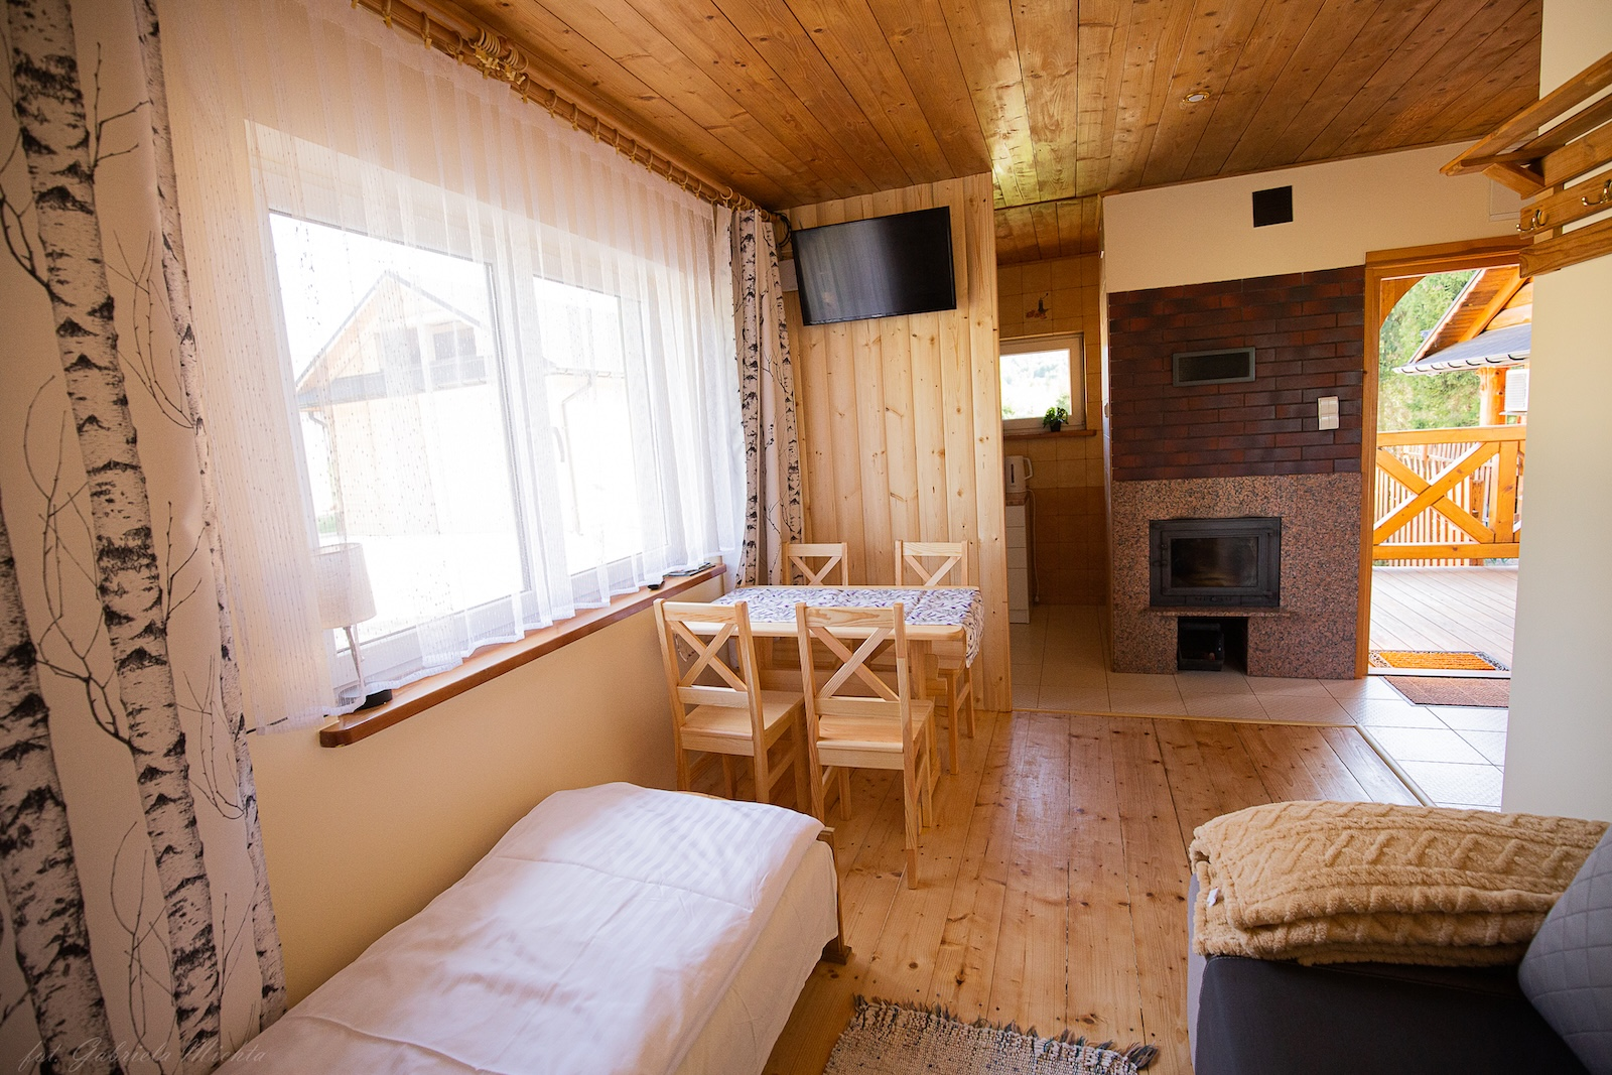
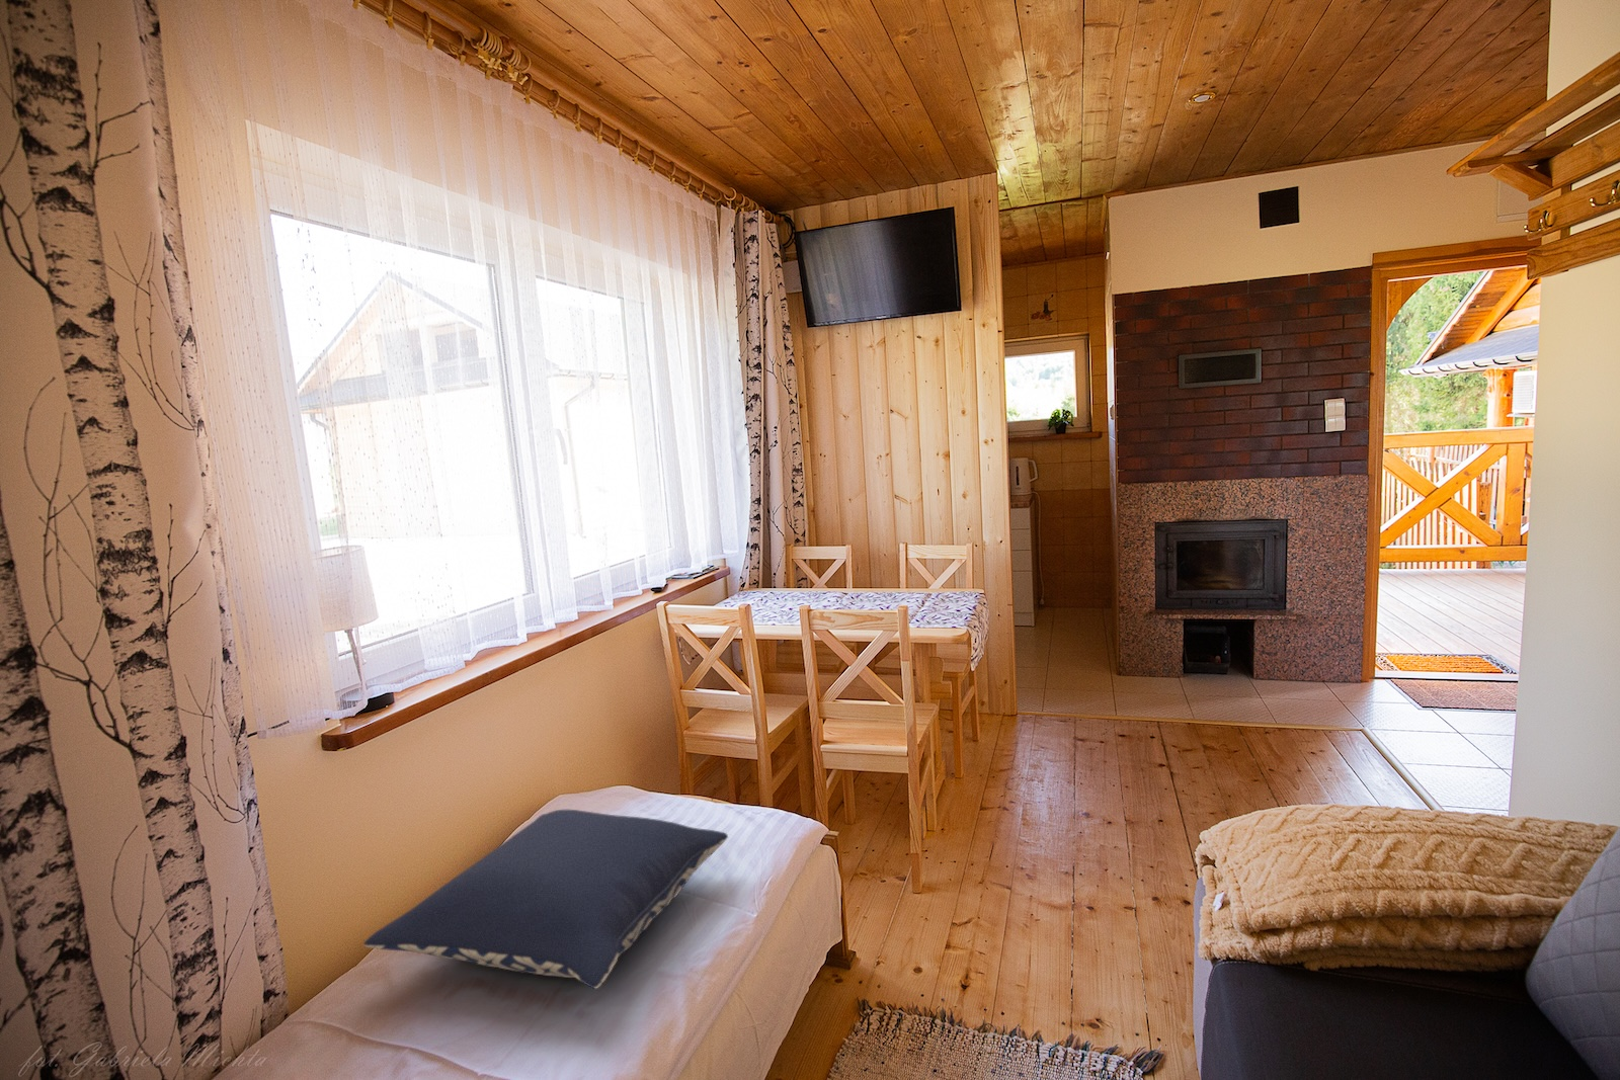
+ pillow (564, 884)
